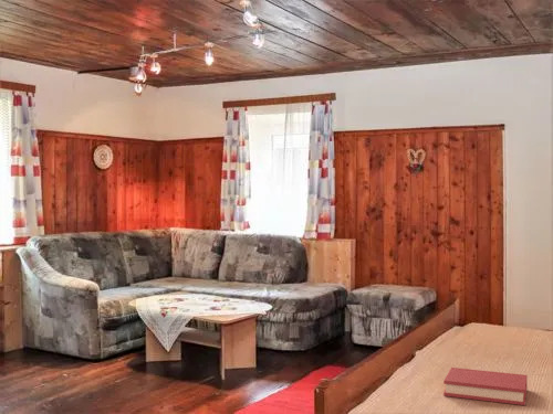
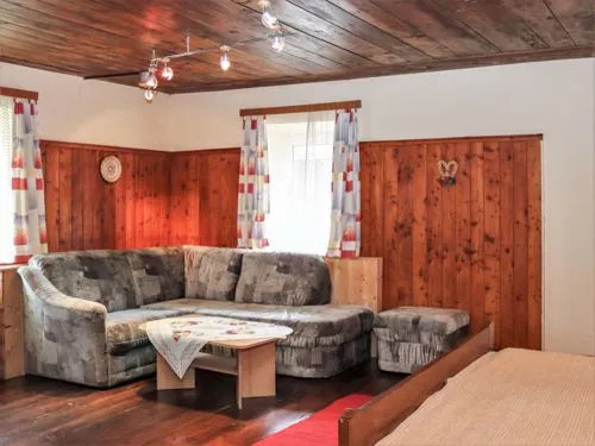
- hardback book (486, 384)
